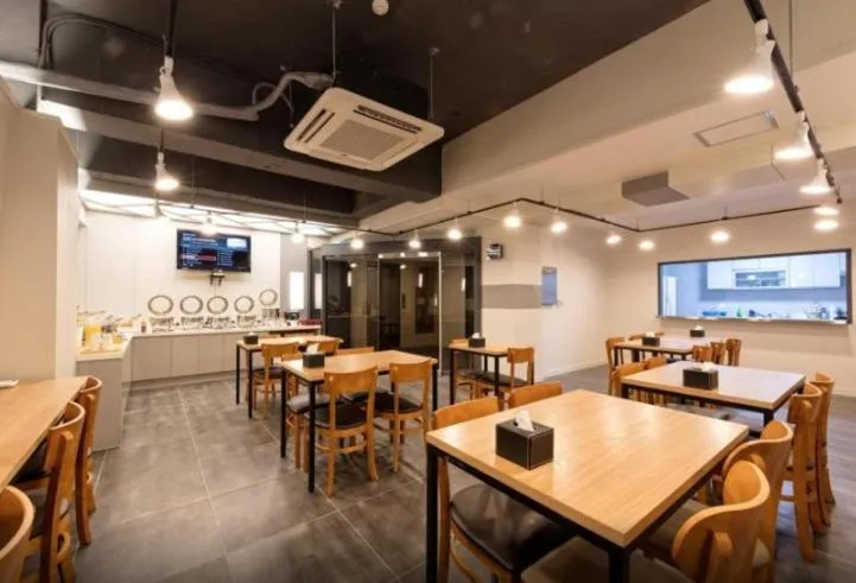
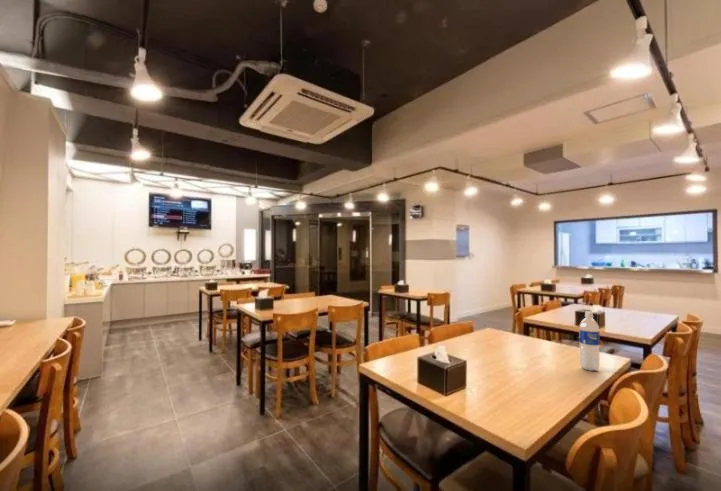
+ water bottle (589, 340)
